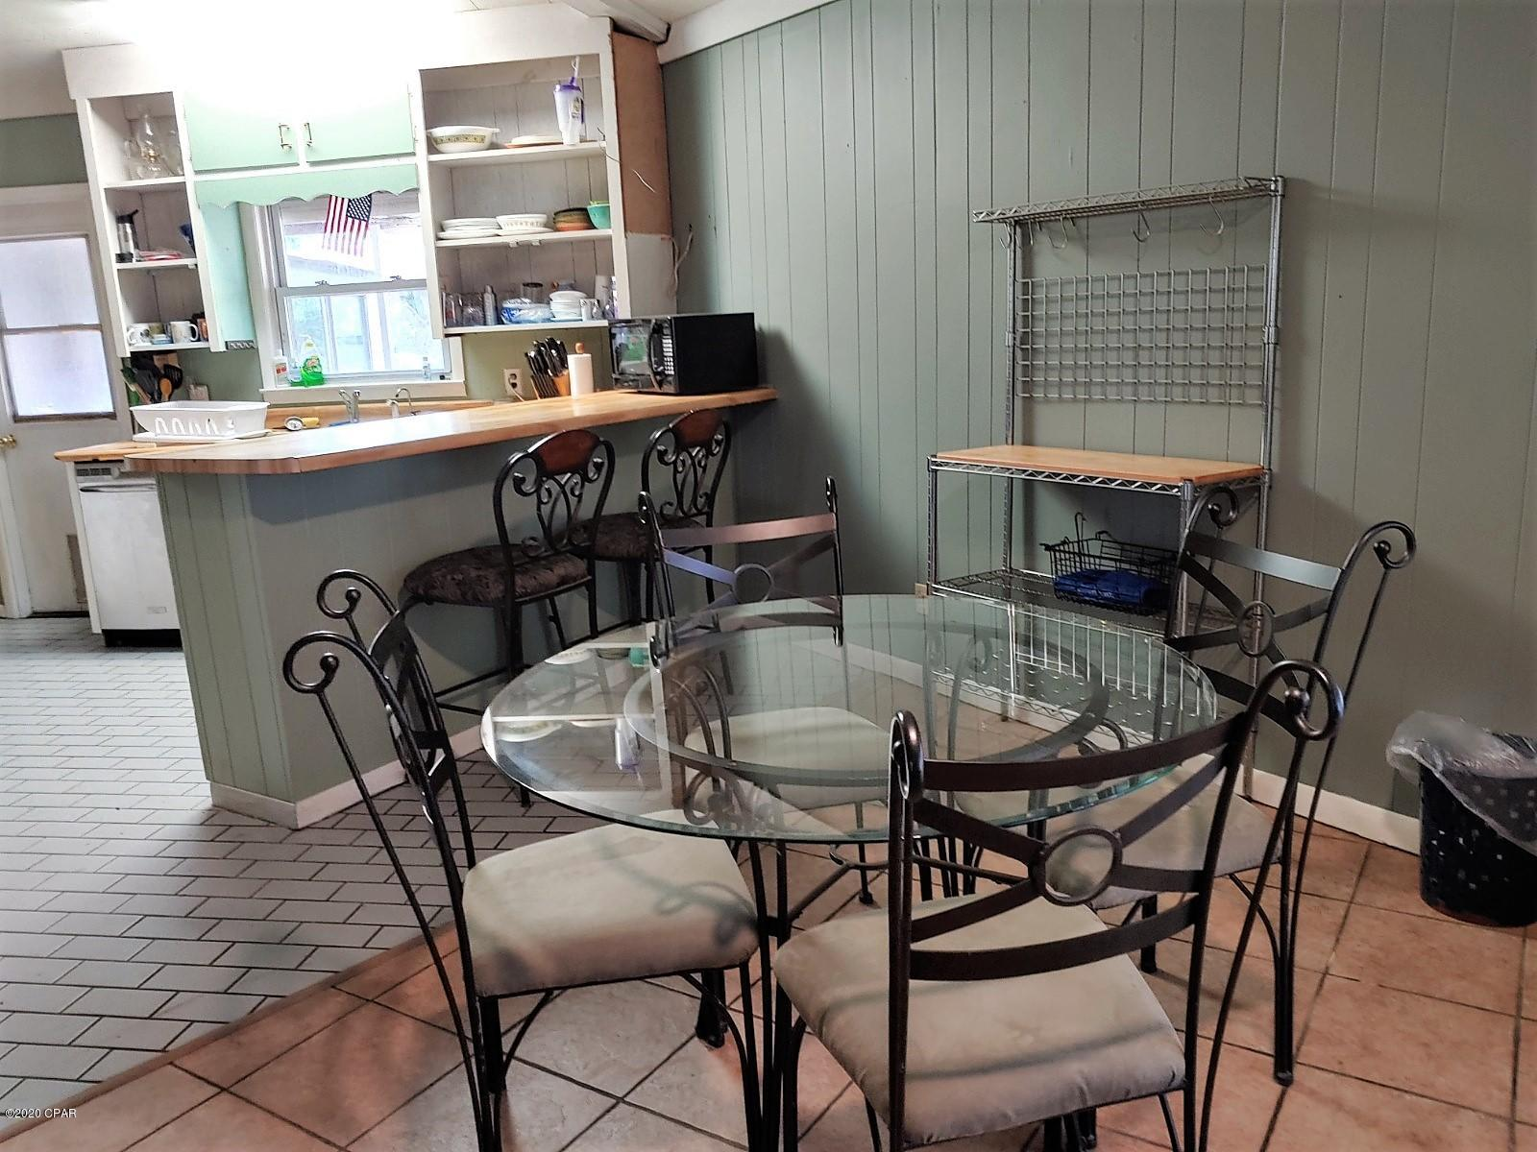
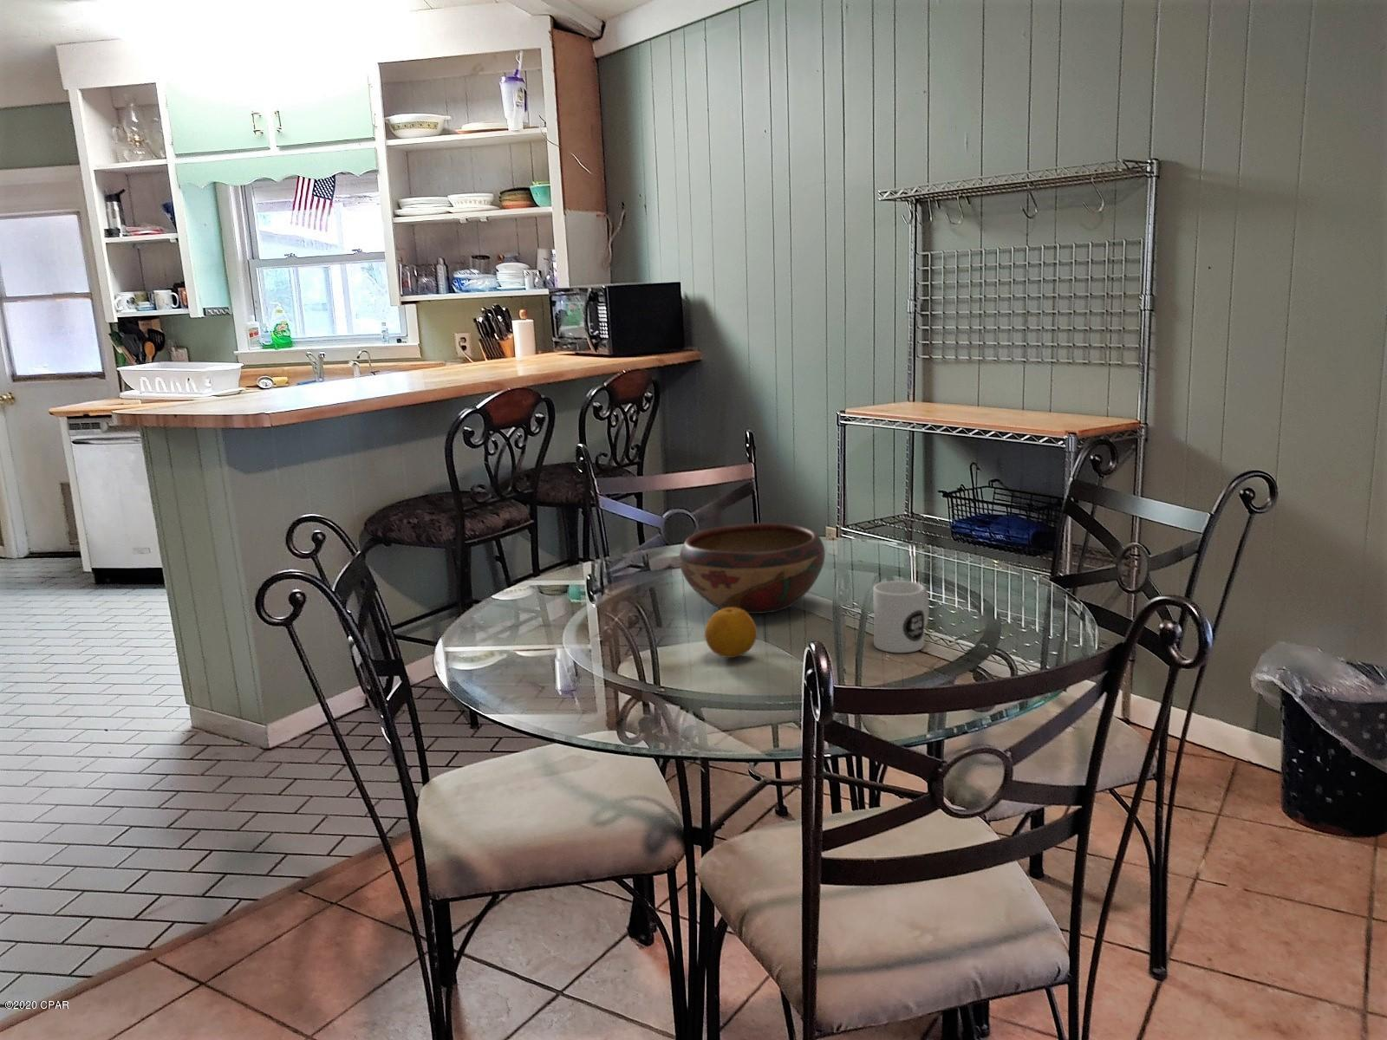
+ decorative bowl (751, 569)
+ mug (905, 613)
+ fruit (731, 633)
